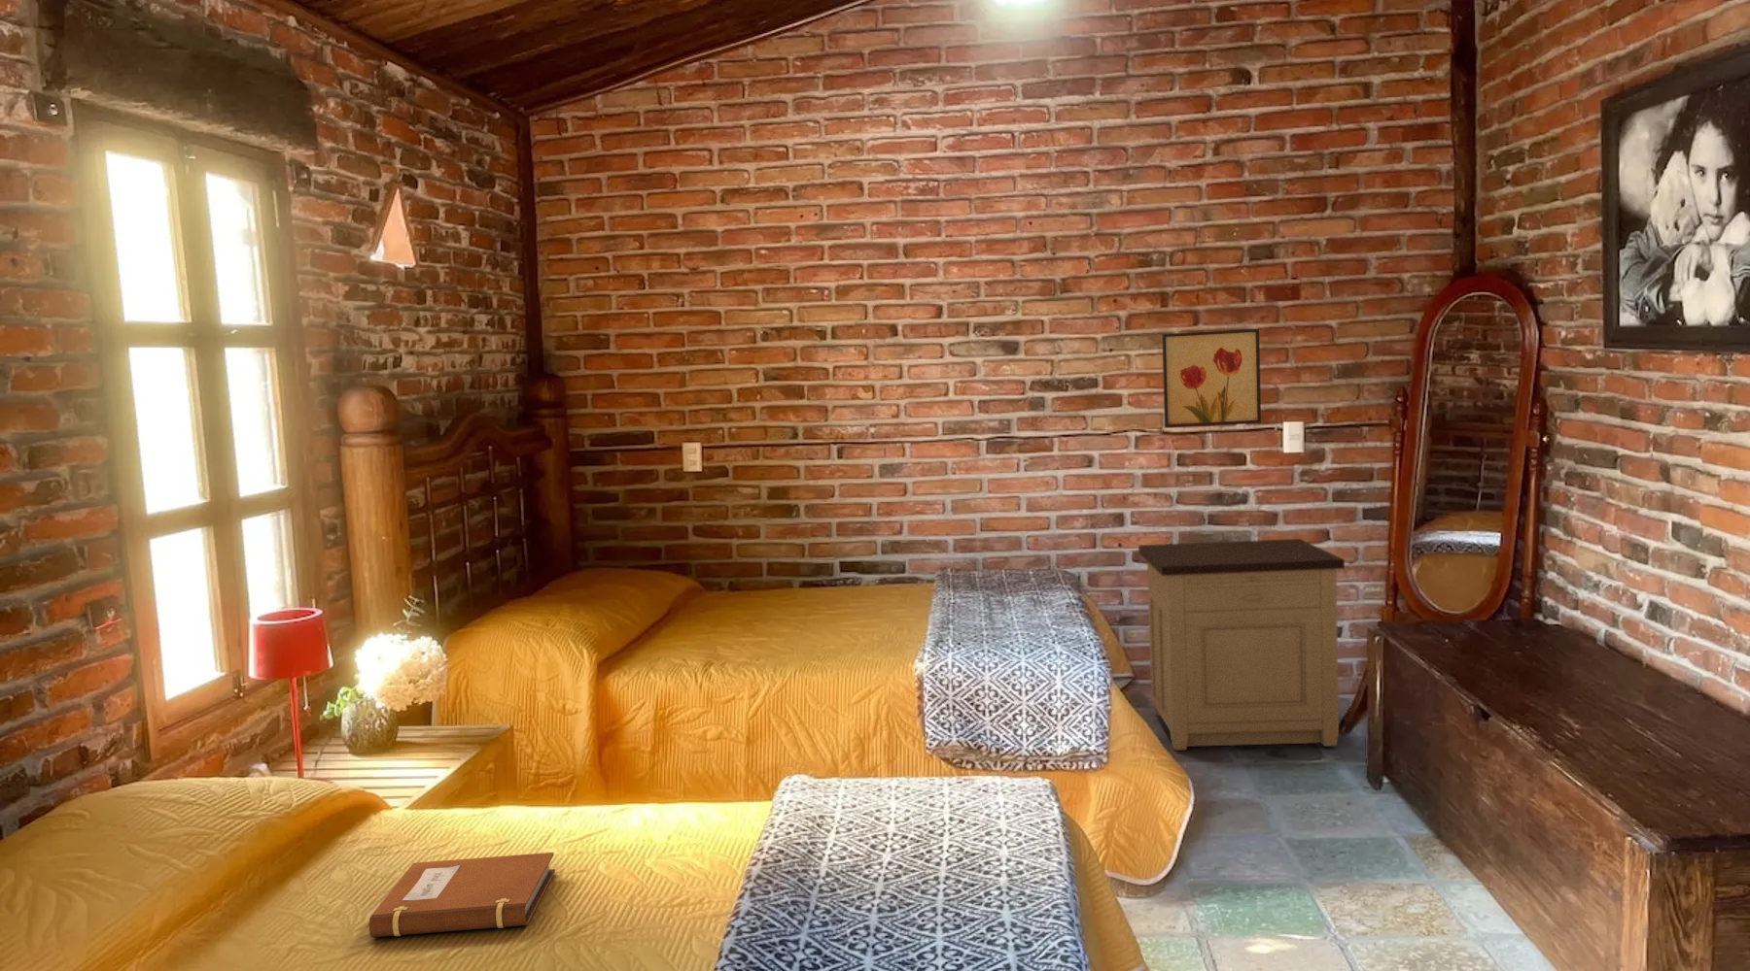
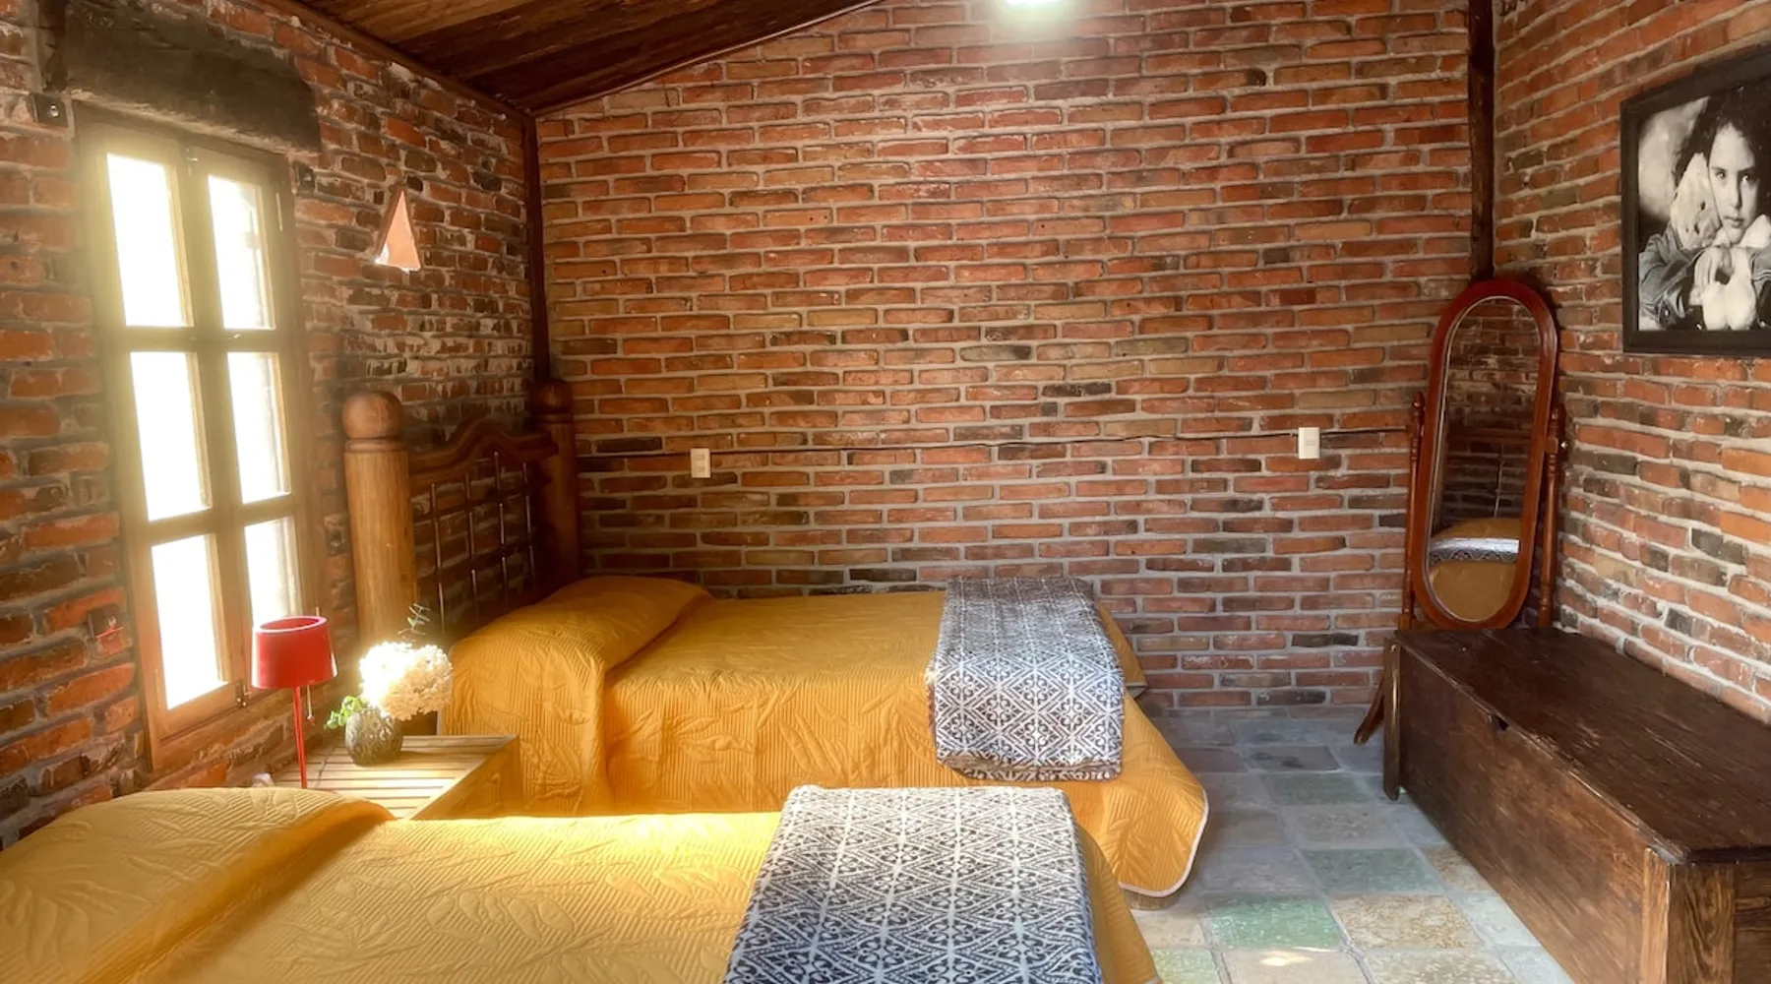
- nightstand (1236, 640)
- notebook (462, 894)
- wall art (1210, 378)
